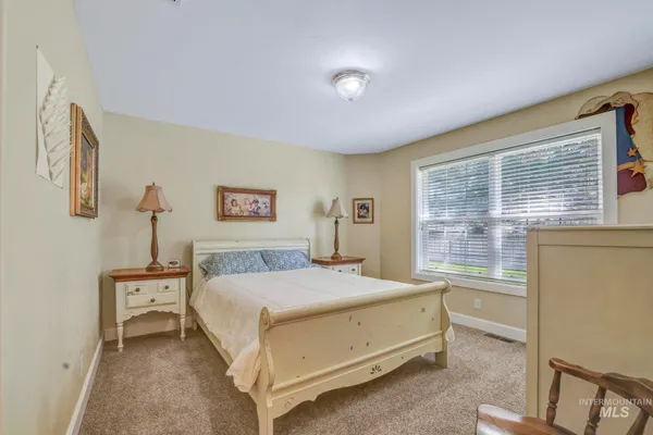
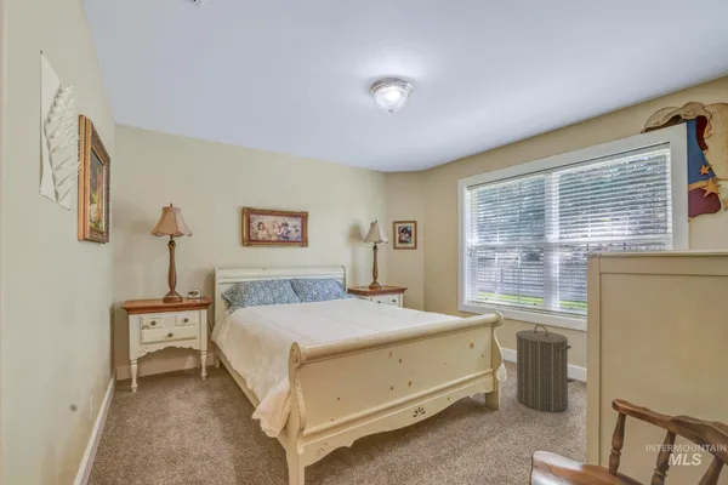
+ laundry hamper (541, 363)
